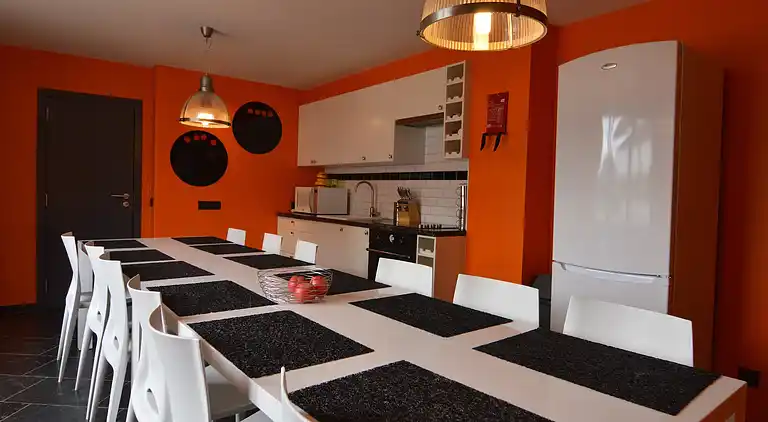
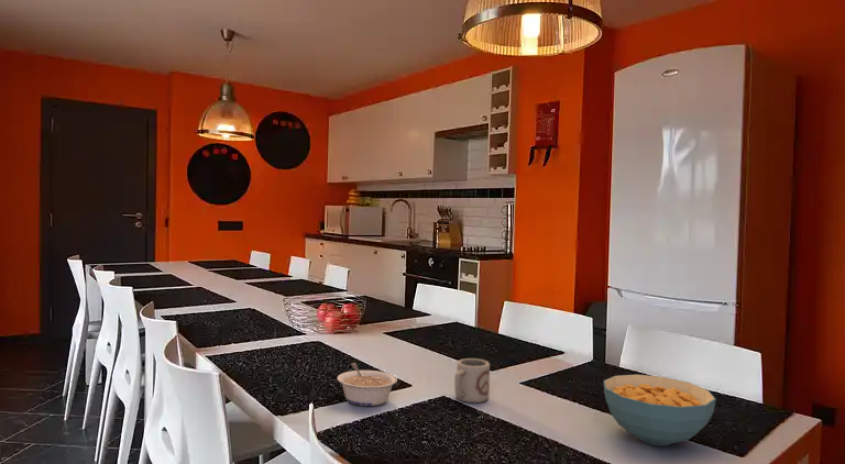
+ cereal bowl (656, 413)
+ legume (364, 386)
+ cup (469, 380)
